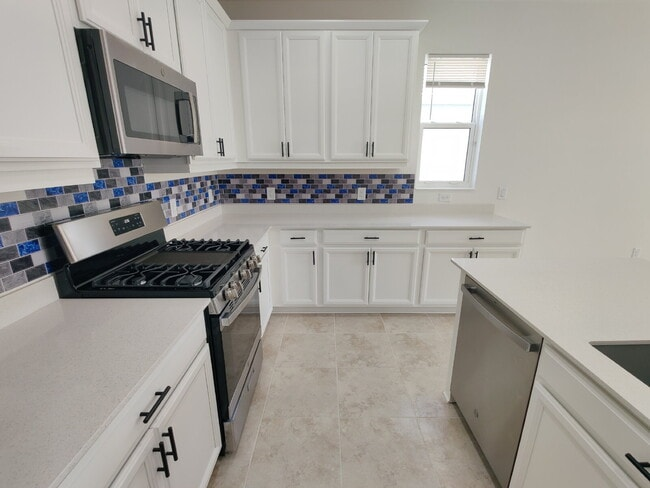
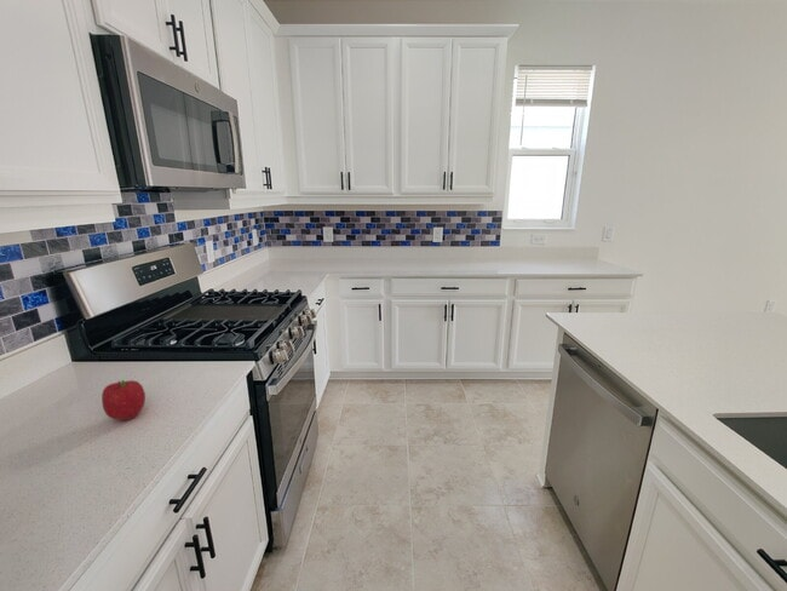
+ fruit (123, 398)
